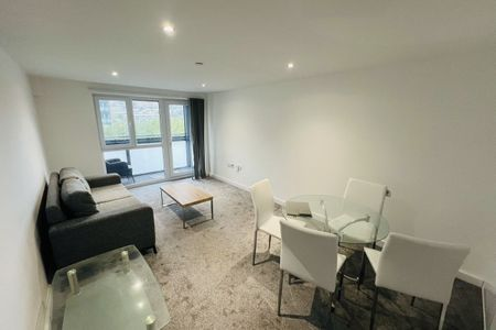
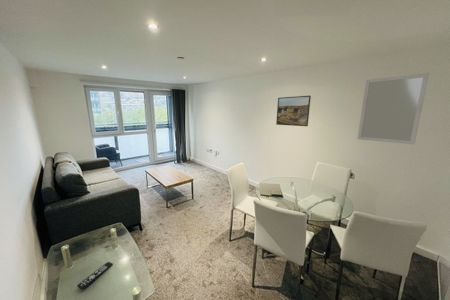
+ home mirror (389, 110)
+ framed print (292, 111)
+ remote control (96, 274)
